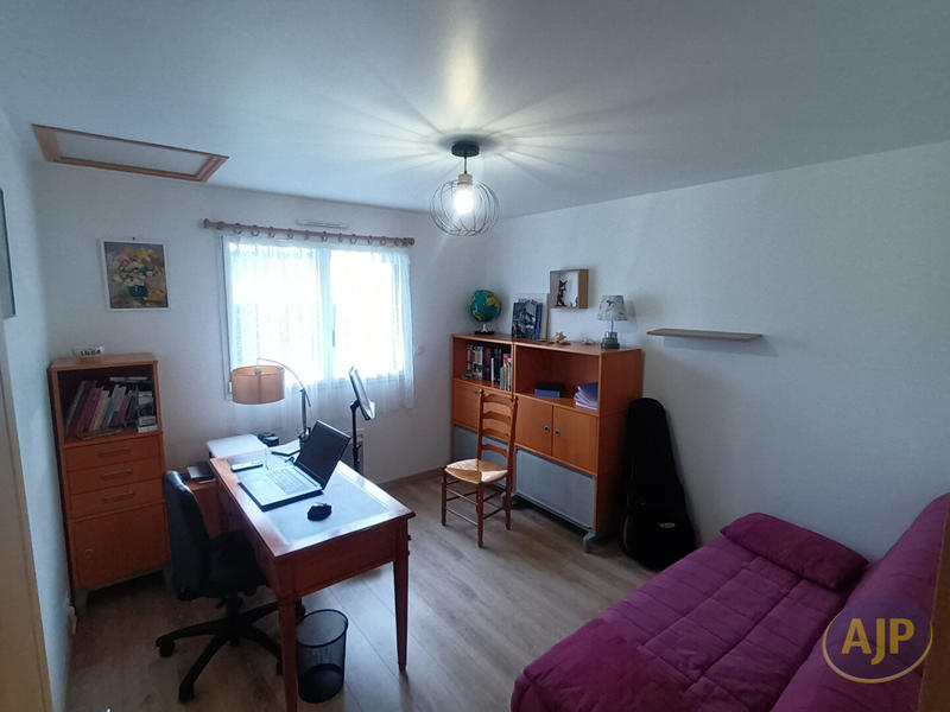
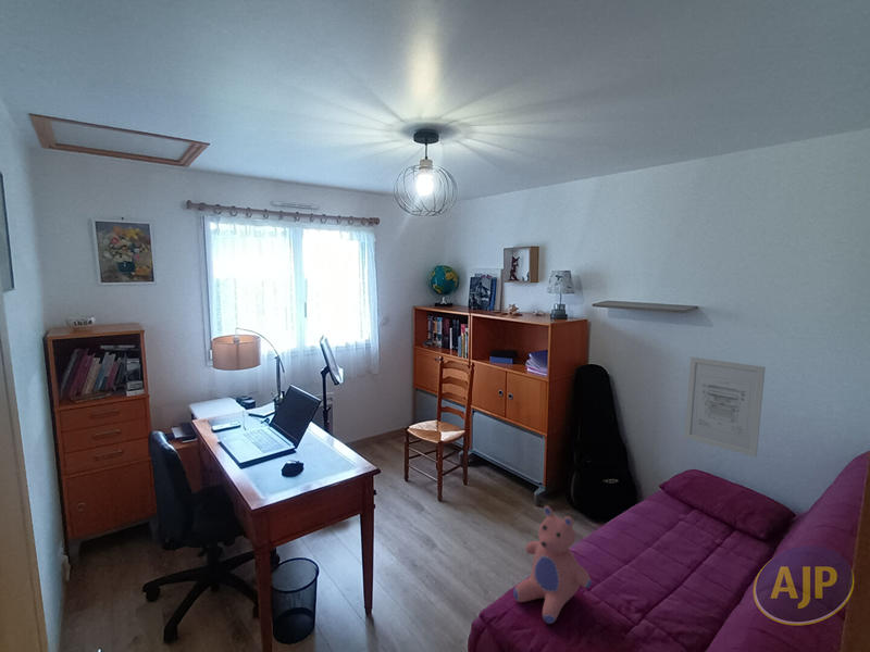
+ wall art (722, 404)
+ teddy bear (548, 559)
